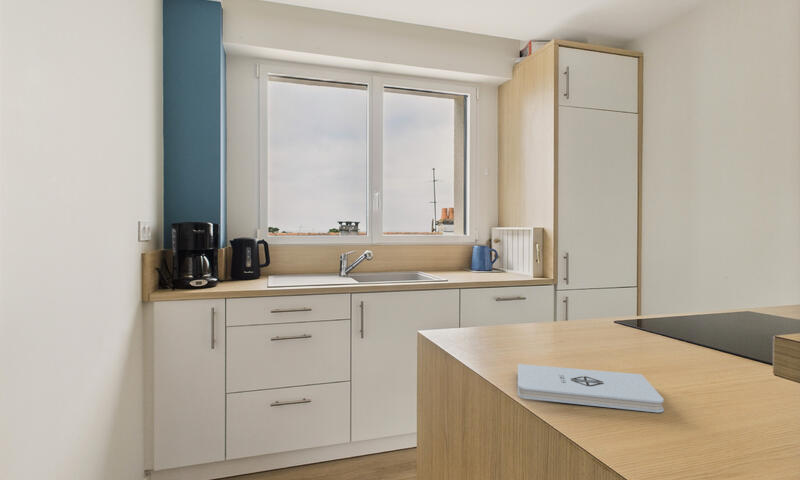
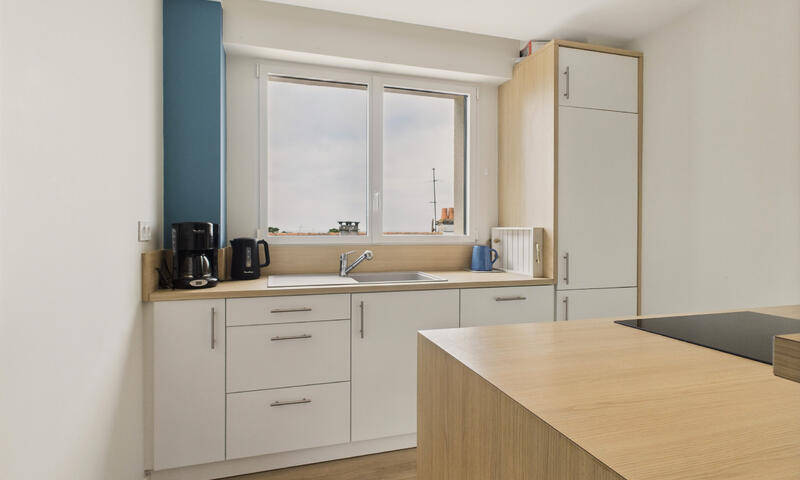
- notepad (582, 385)
